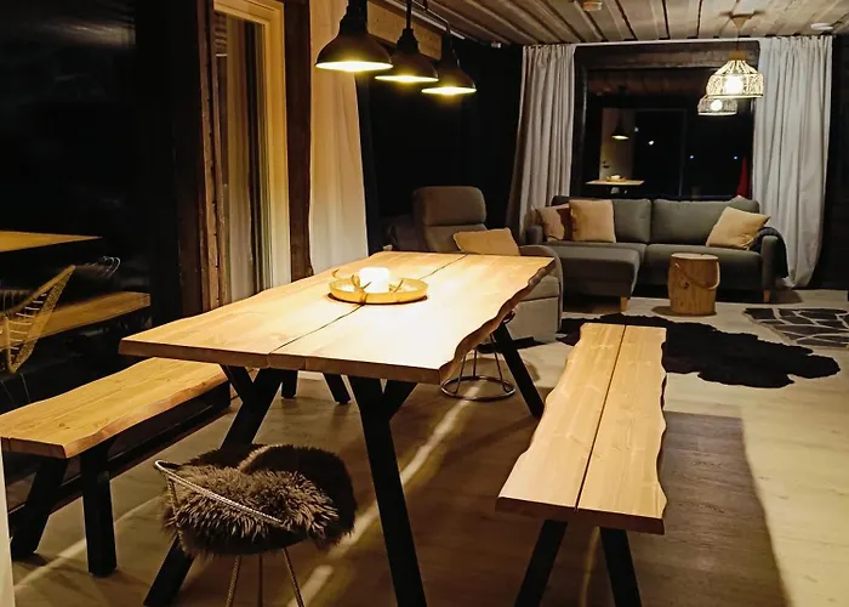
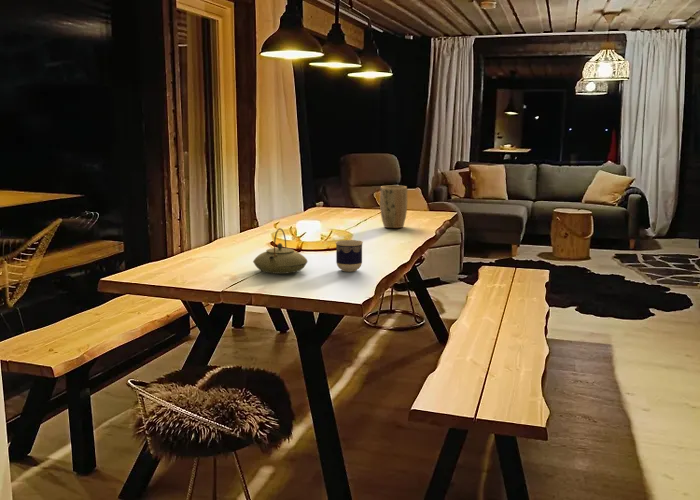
+ teapot (279, 250)
+ cup (351, 255)
+ plant pot (393, 206)
